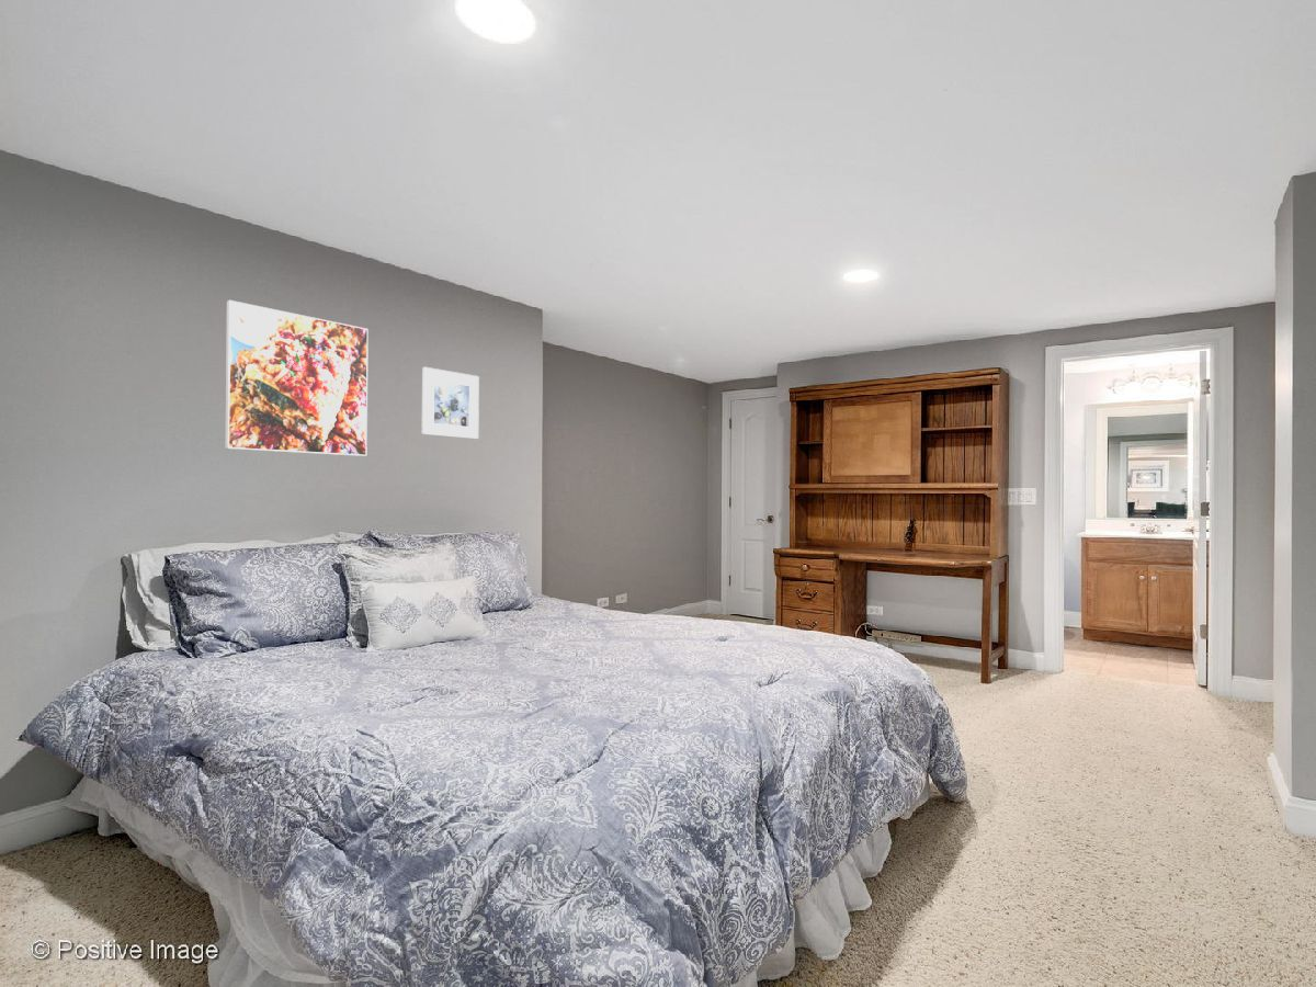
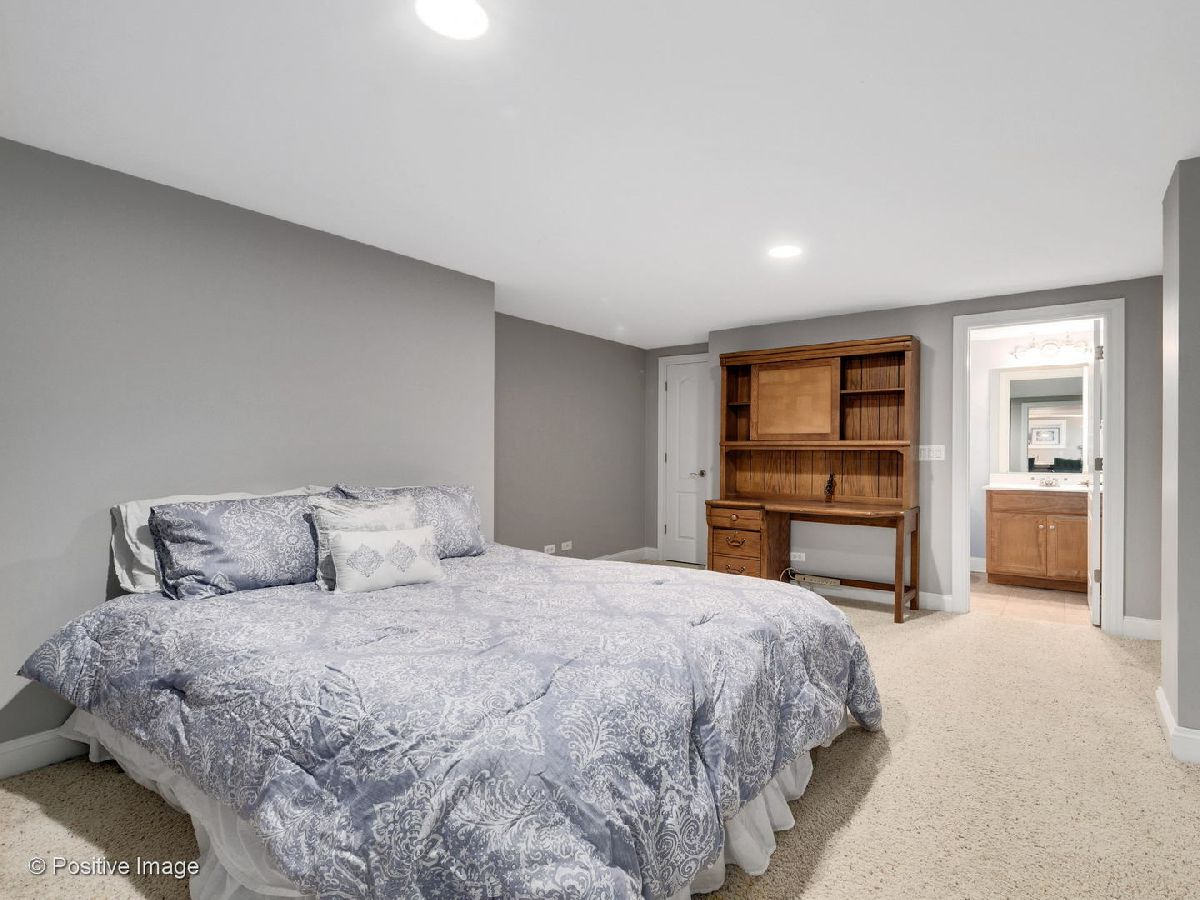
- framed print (302, 384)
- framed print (451, 404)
